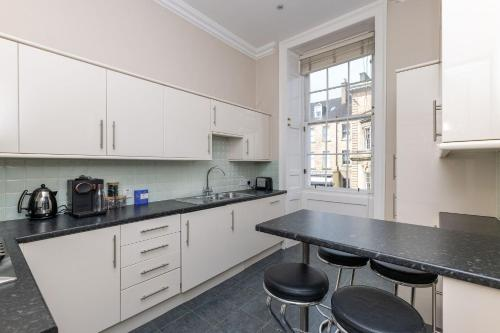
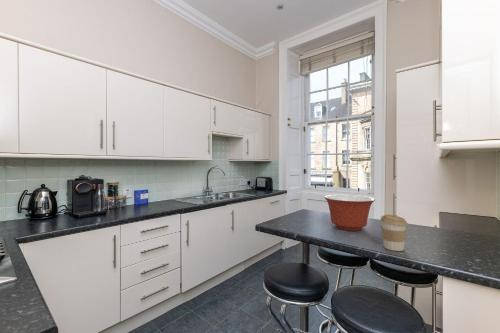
+ coffee cup (393, 231)
+ mixing bowl (348, 212)
